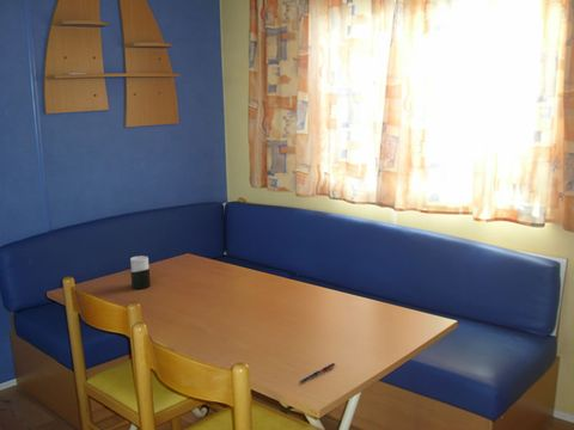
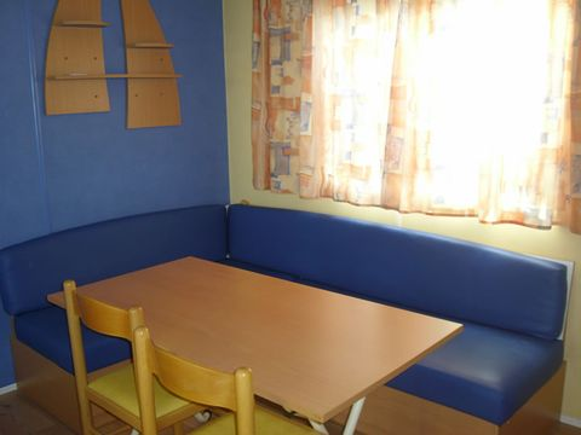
- cup (138, 271)
- pen (317, 371)
